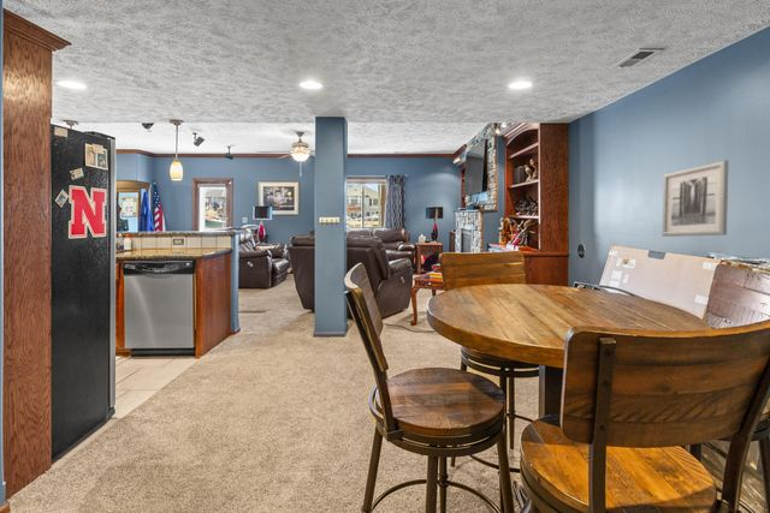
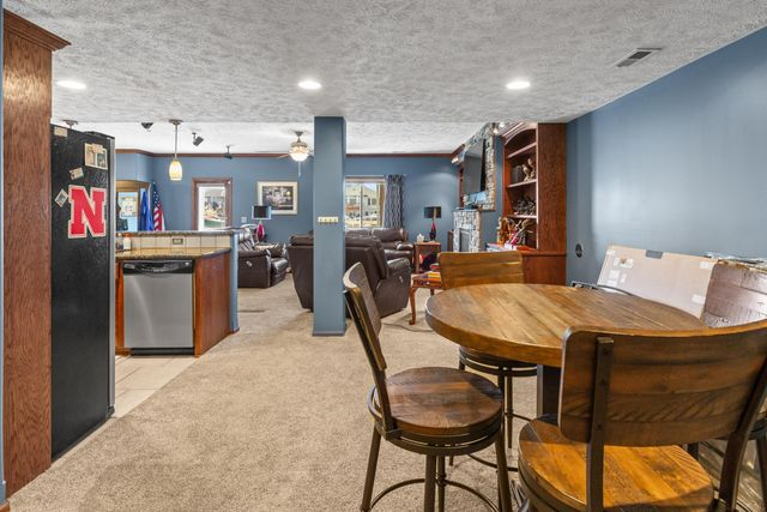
- wall art (692, 202)
